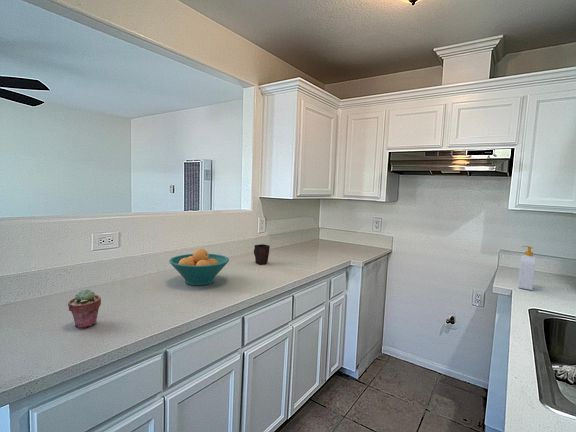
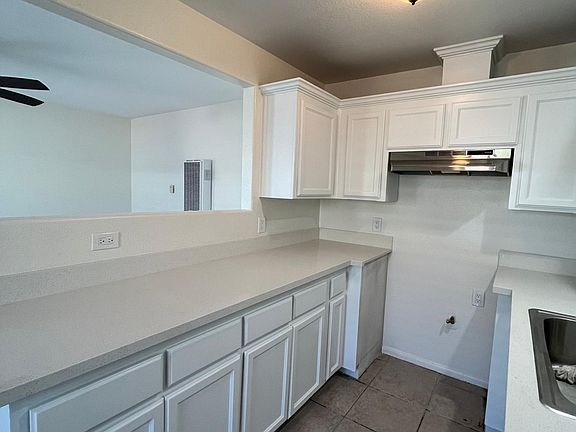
- mug (259, 254)
- fruit bowl (199, 265)
- soap bottle (526, 267)
- potted succulent (85, 306)
